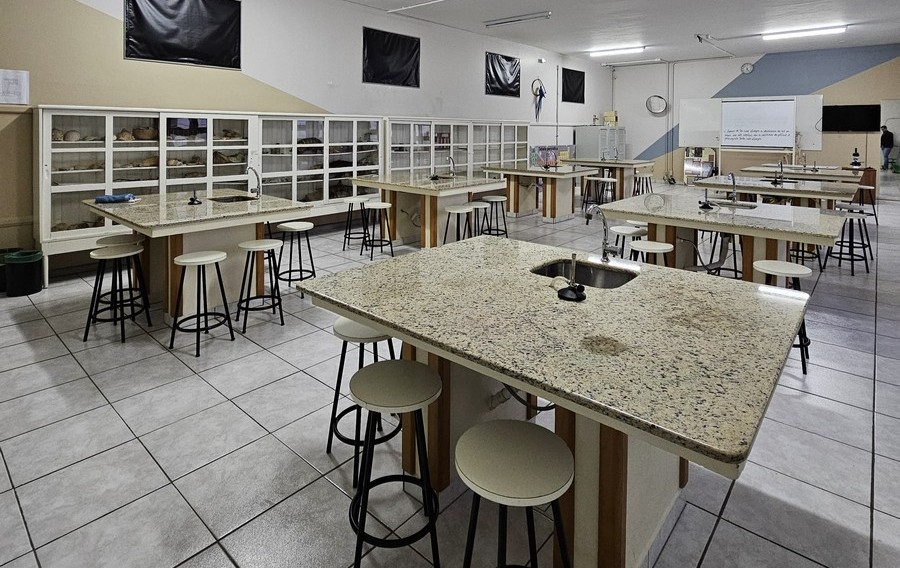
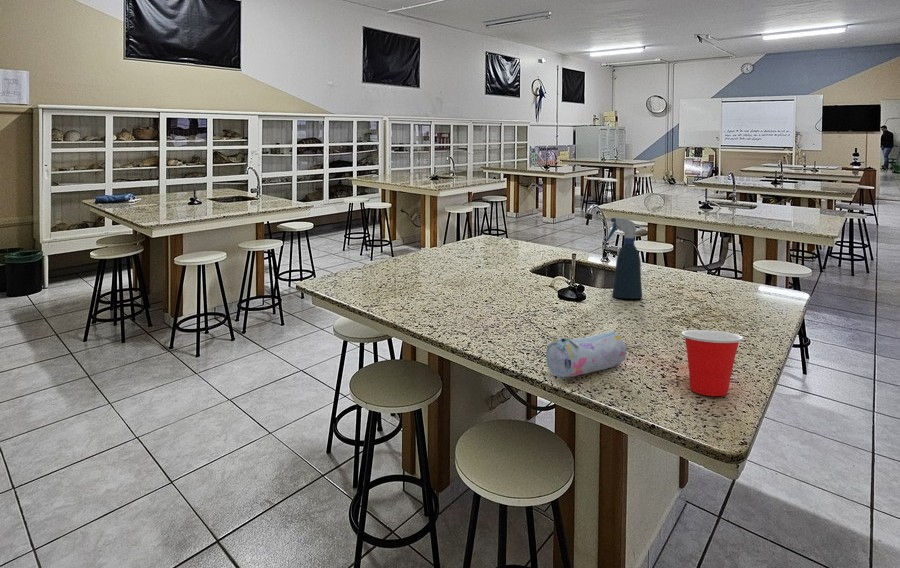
+ spray bottle (627, 257)
+ cup (710, 363)
+ pencil case (586, 352)
